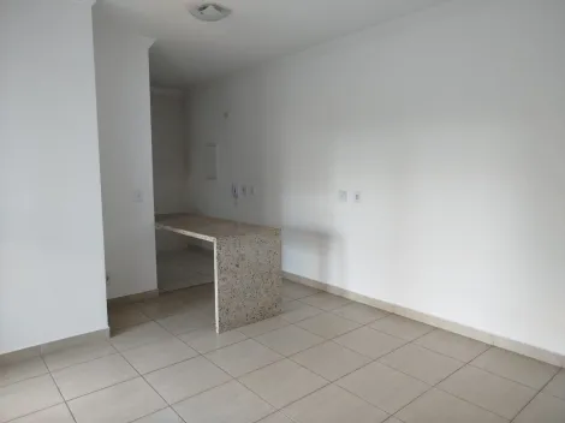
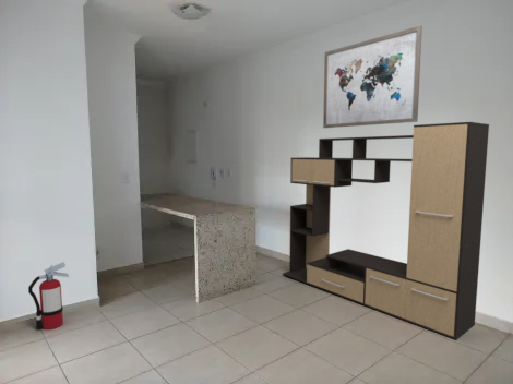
+ media console (366, 182)
+ wall art (366, 83)
+ fire extinguisher (49, 295)
